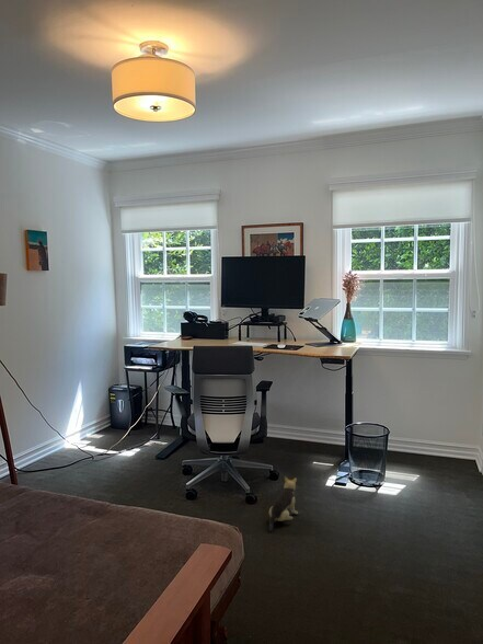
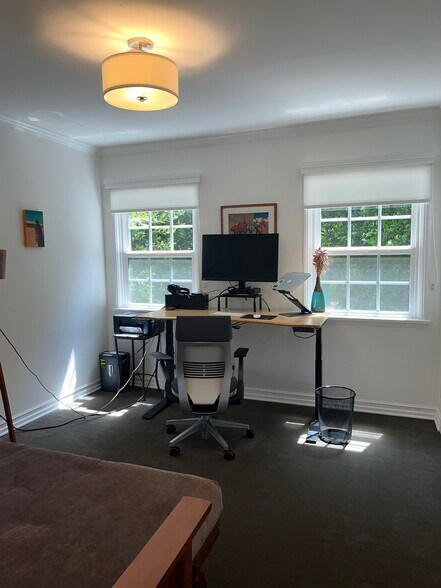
- plush toy (283, 501)
